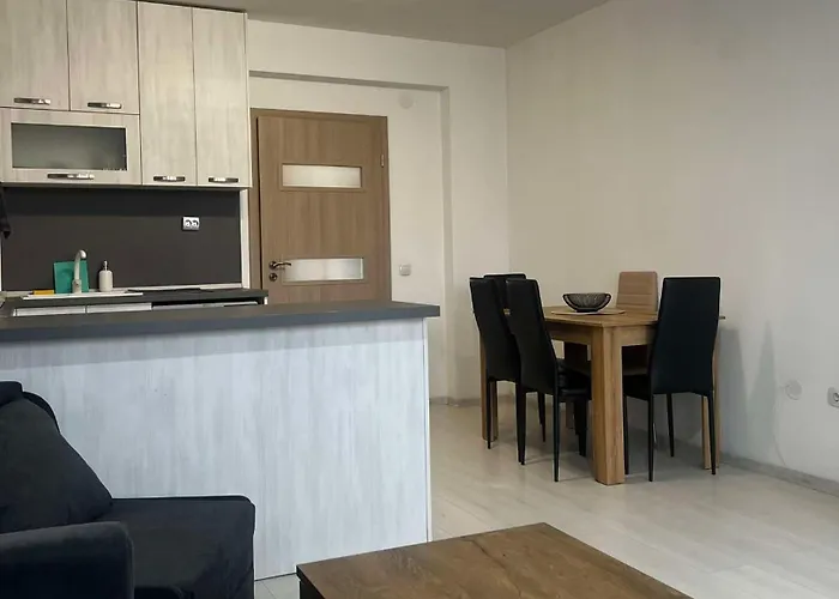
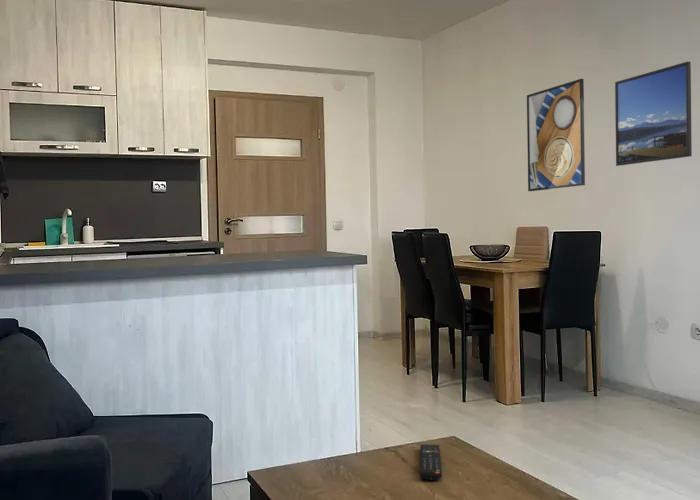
+ remote control (430, 461)
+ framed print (651, 117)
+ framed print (554, 138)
